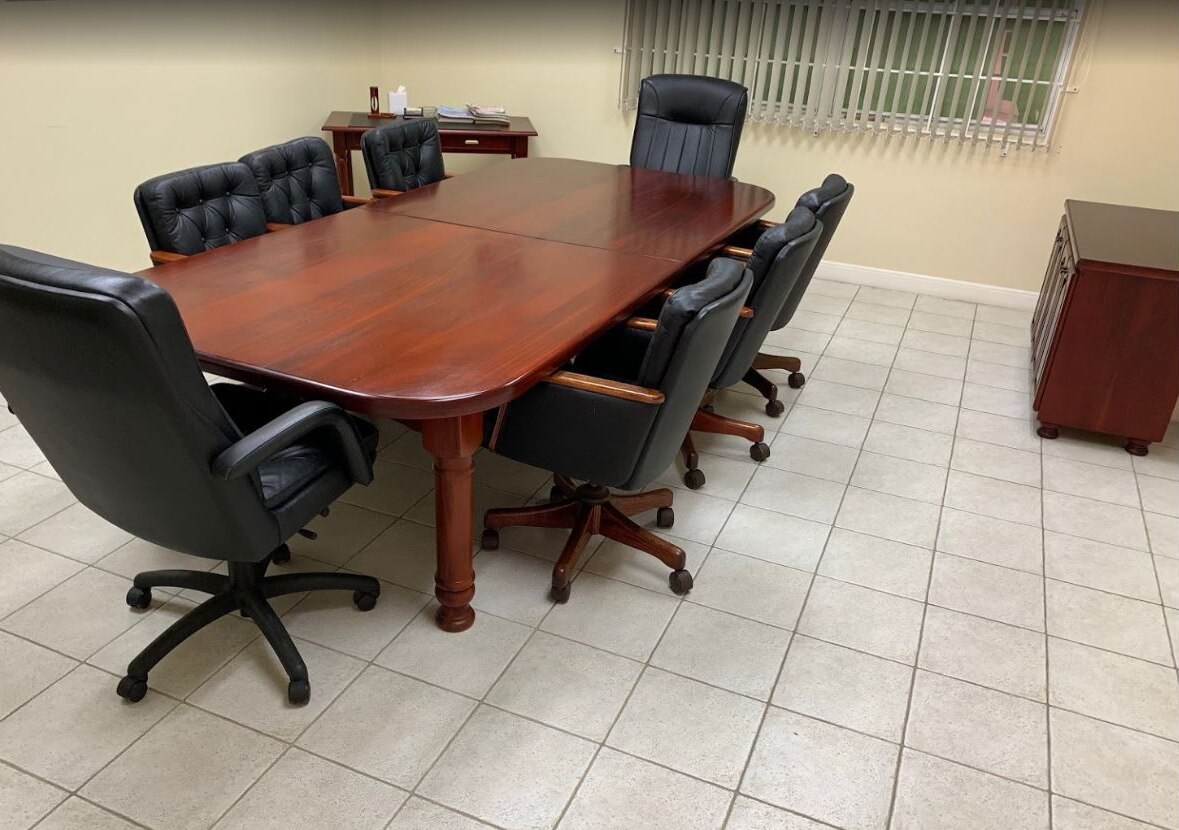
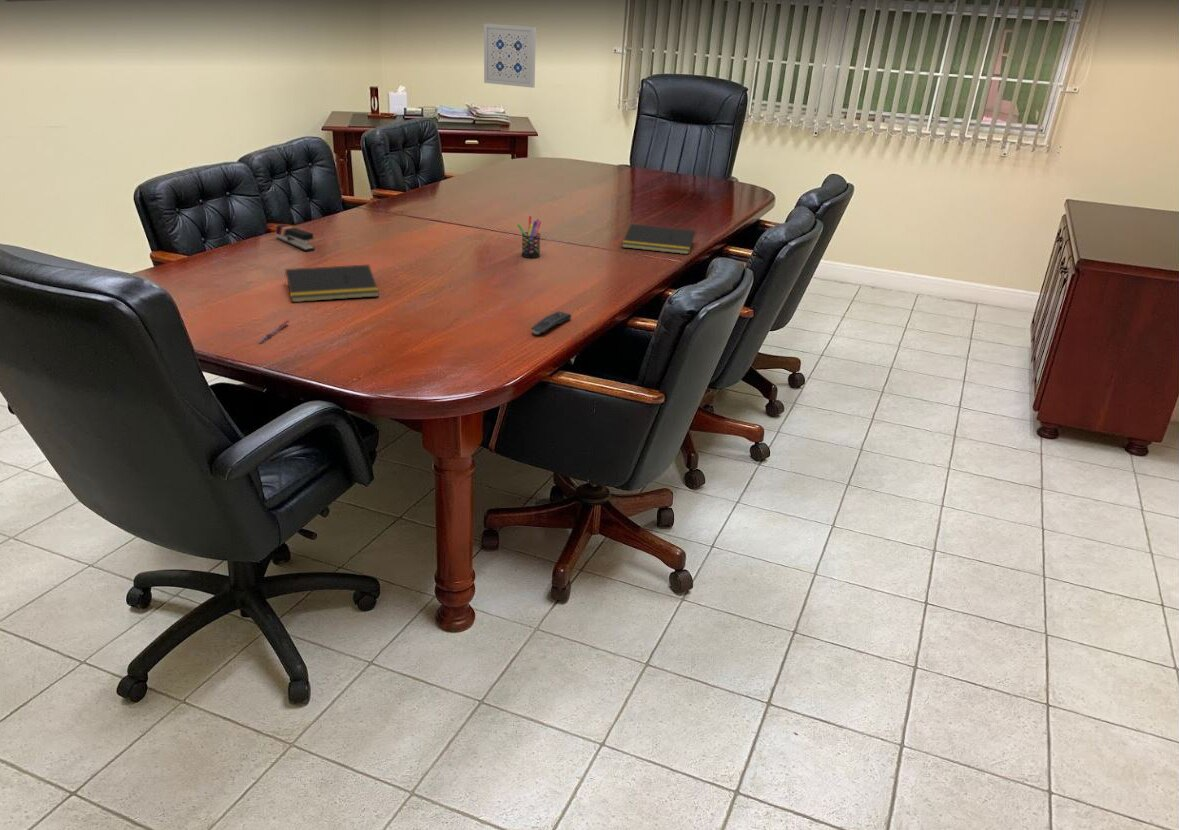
+ notepad (331, 282)
+ wall art (509, 55)
+ notepad (659, 238)
+ stapler (294, 236)
+ pen holder (528, 236)
+ remote control (550, 322)
+ pen (274, 331)
